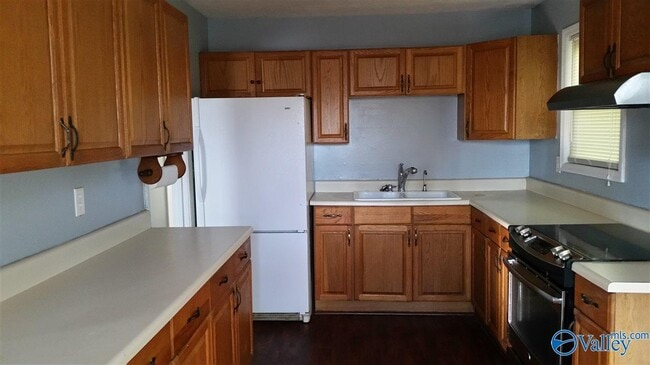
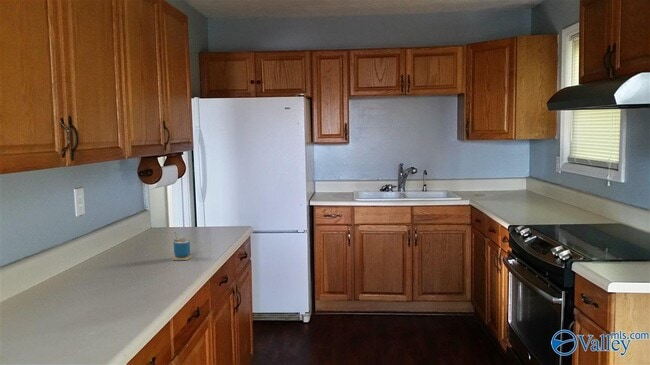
+ cup (181, 244)
